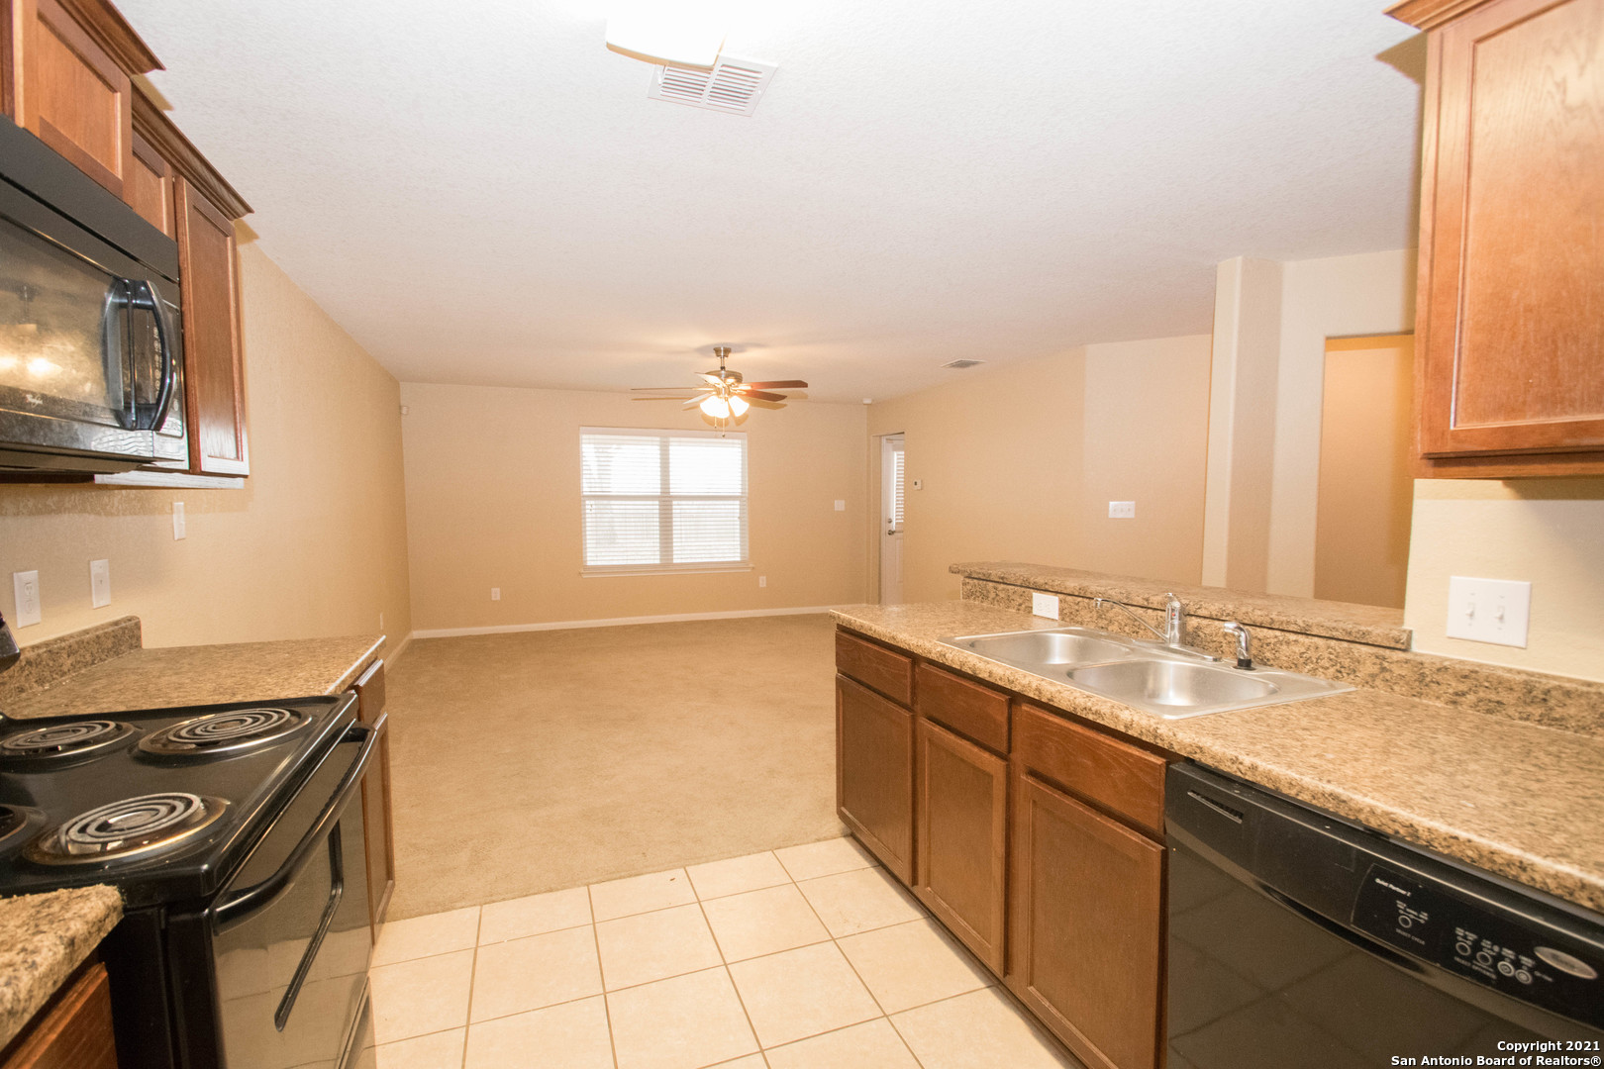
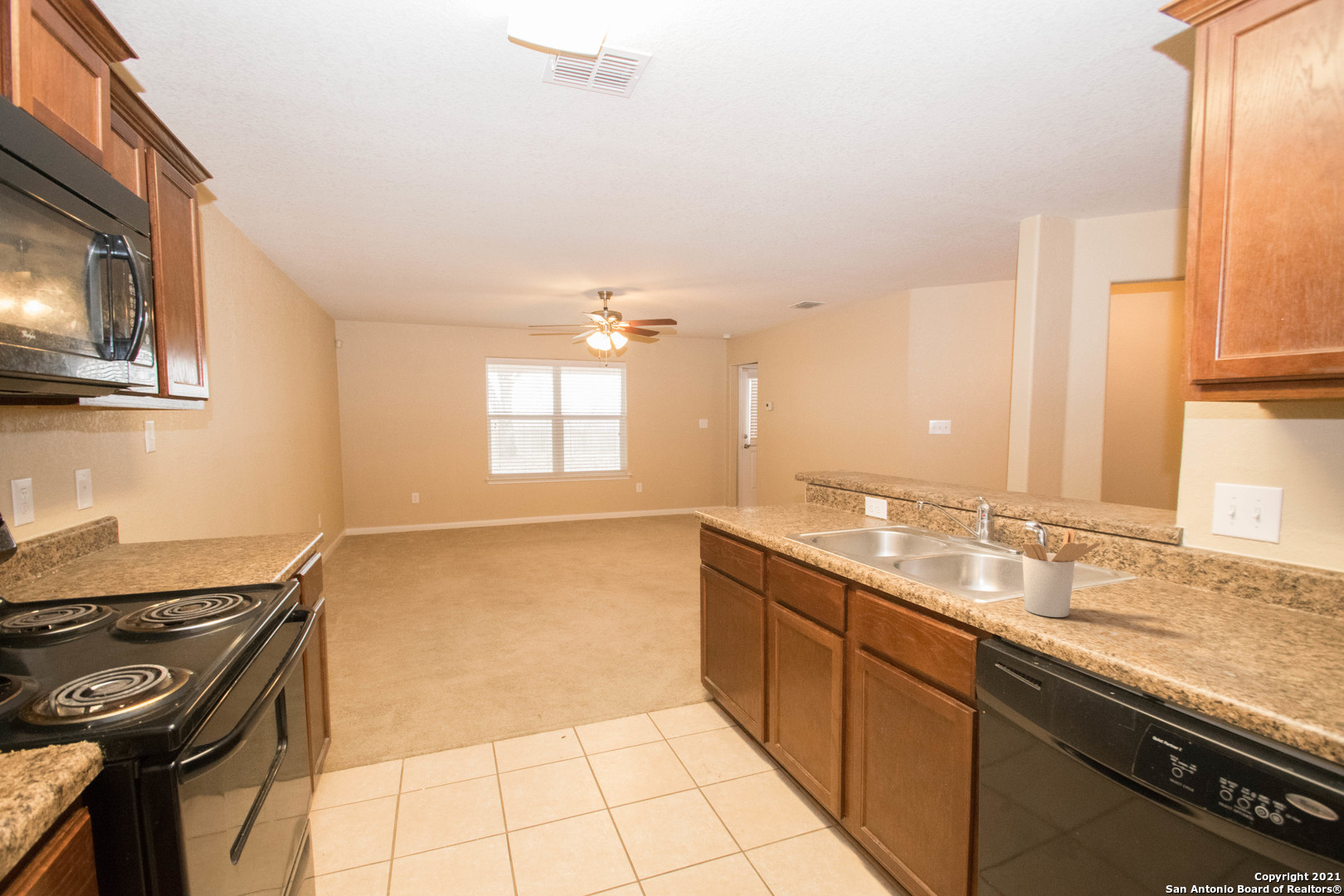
+ utensil holder (1058, 573)
